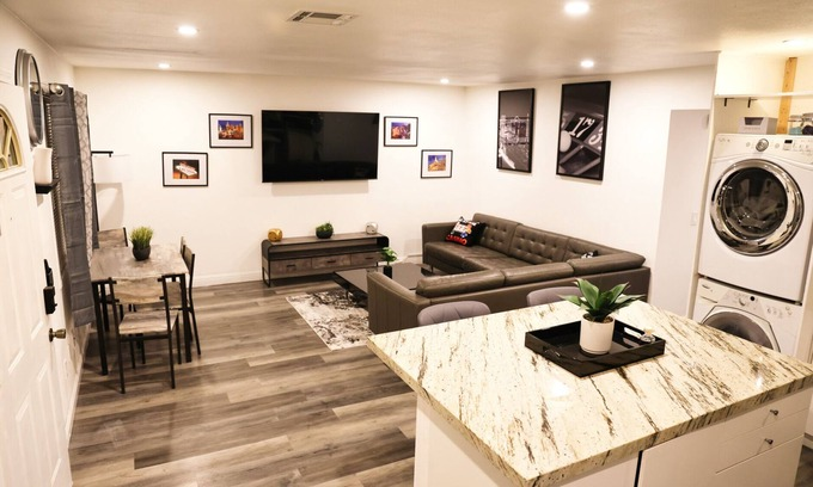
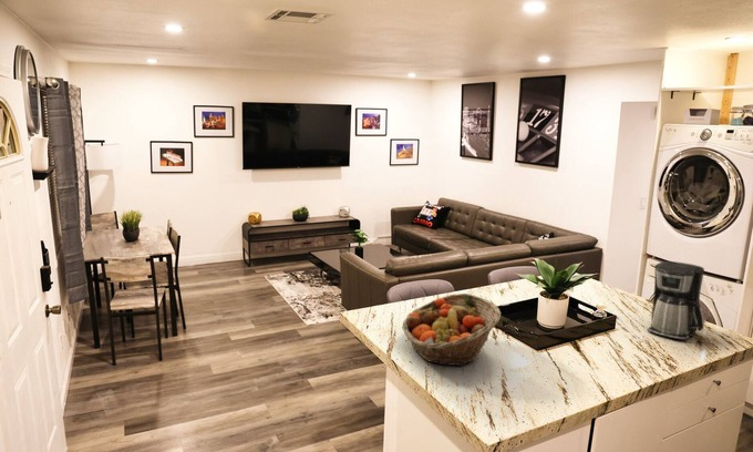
+ coffee maker (682, 298)
+ fruit basket (450, 327)
